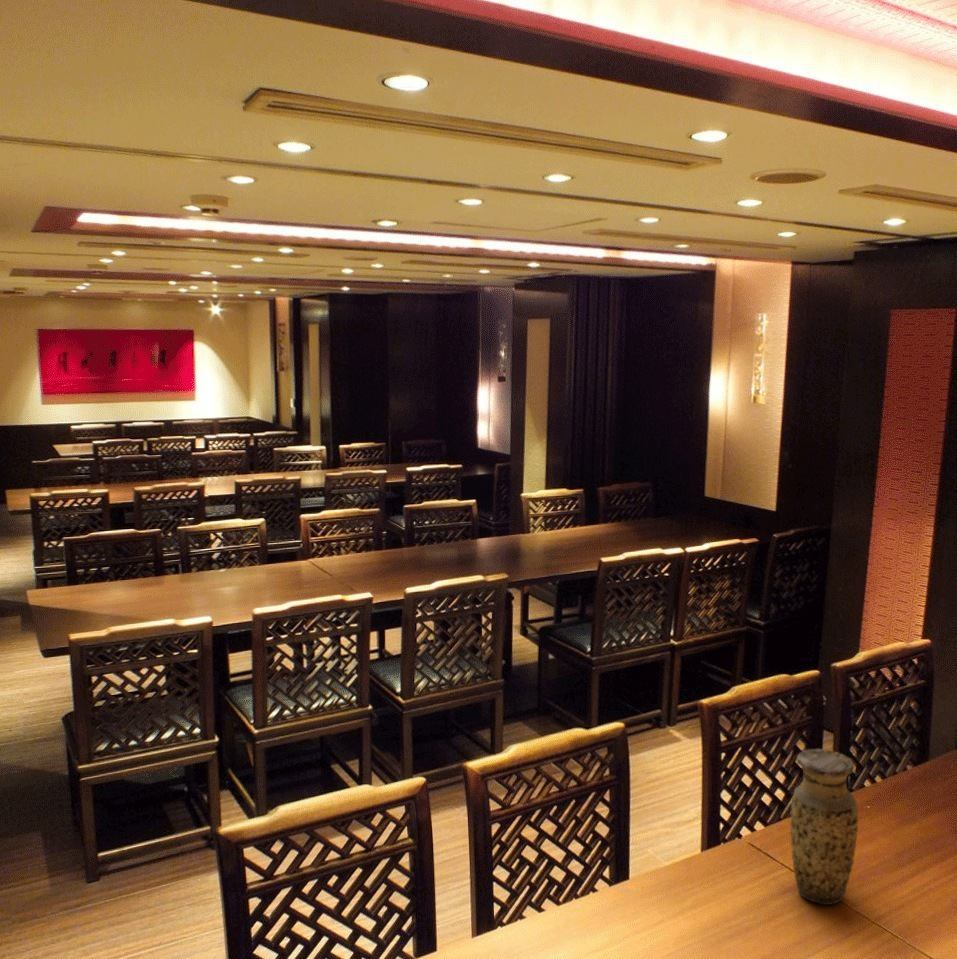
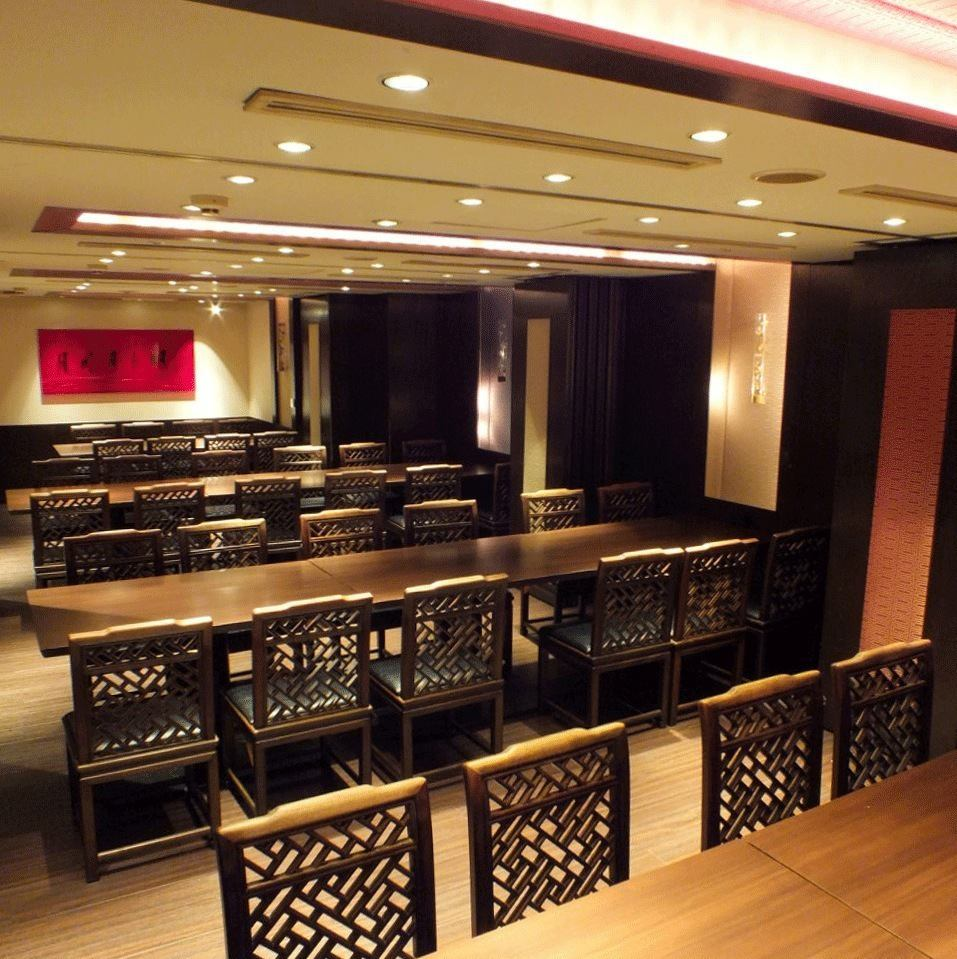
- vase (823, 827)
